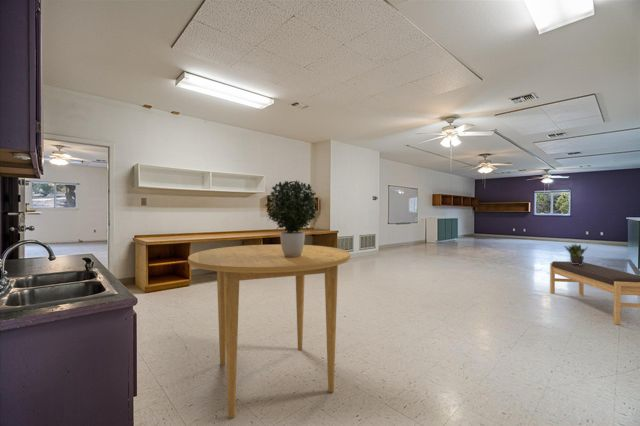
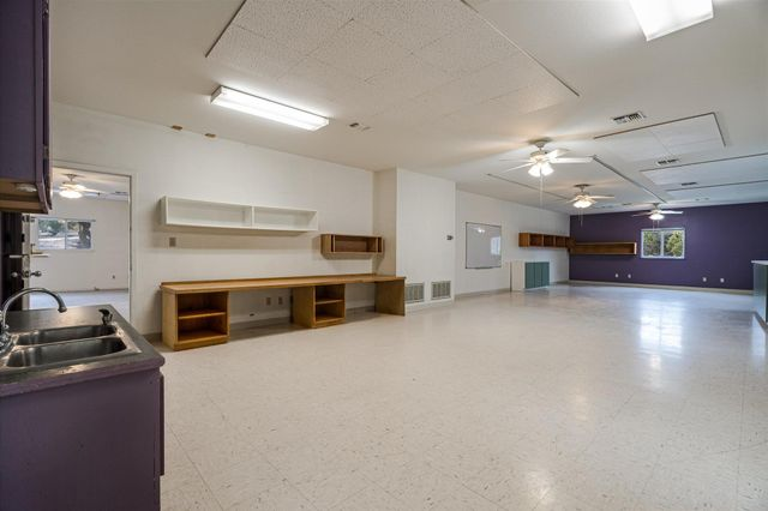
- bench (596, 287)
- potted plant (291, 217)
- dining table (297, 314)
- potted plant (576, 252)
